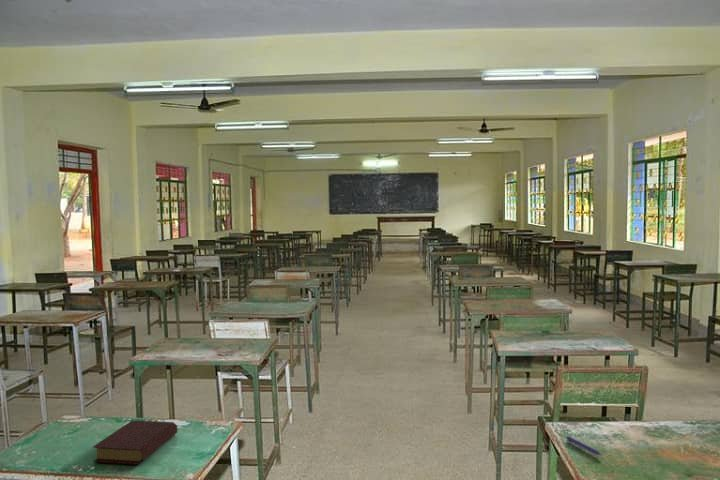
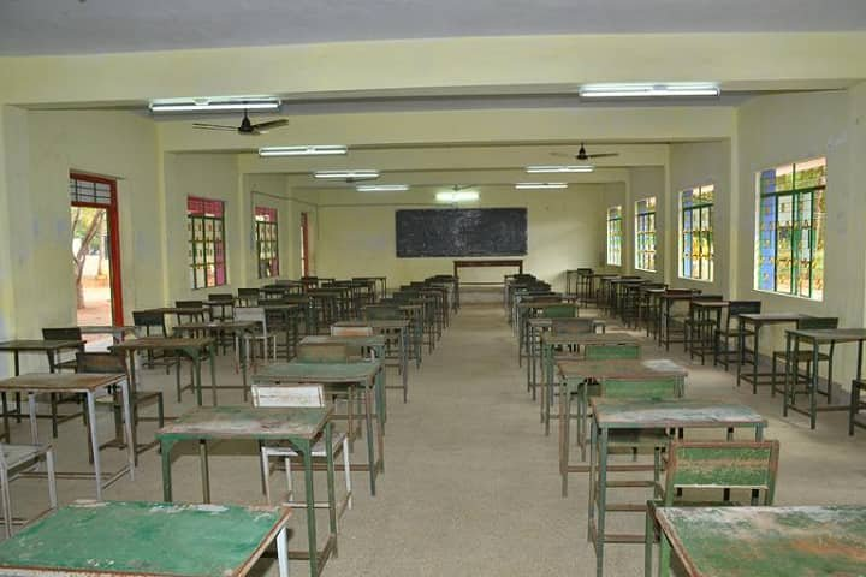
- pen (583, 445)
- book (137, 441)
